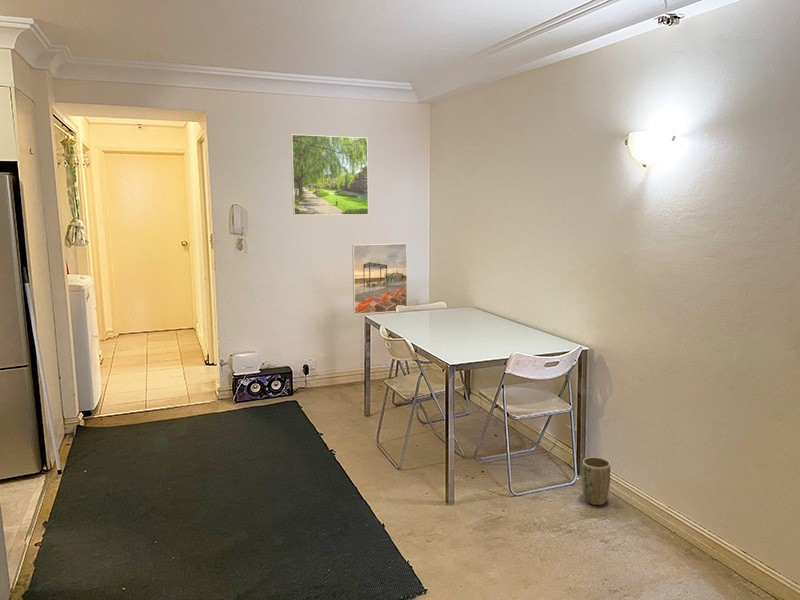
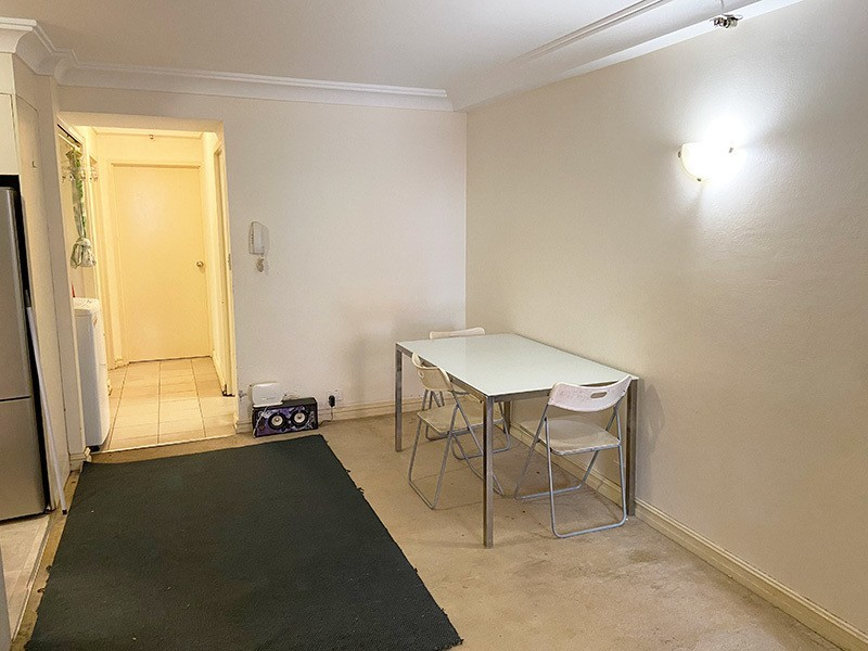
- plant pot (595, 481)
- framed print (380, 278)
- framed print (330, 175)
